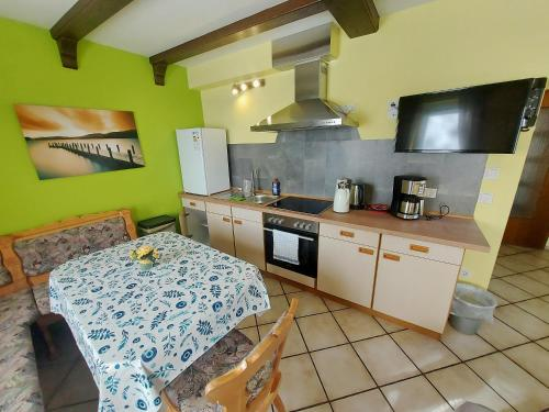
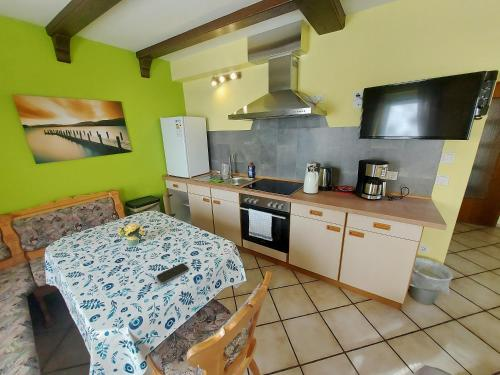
+ smartphone (173, 272)
